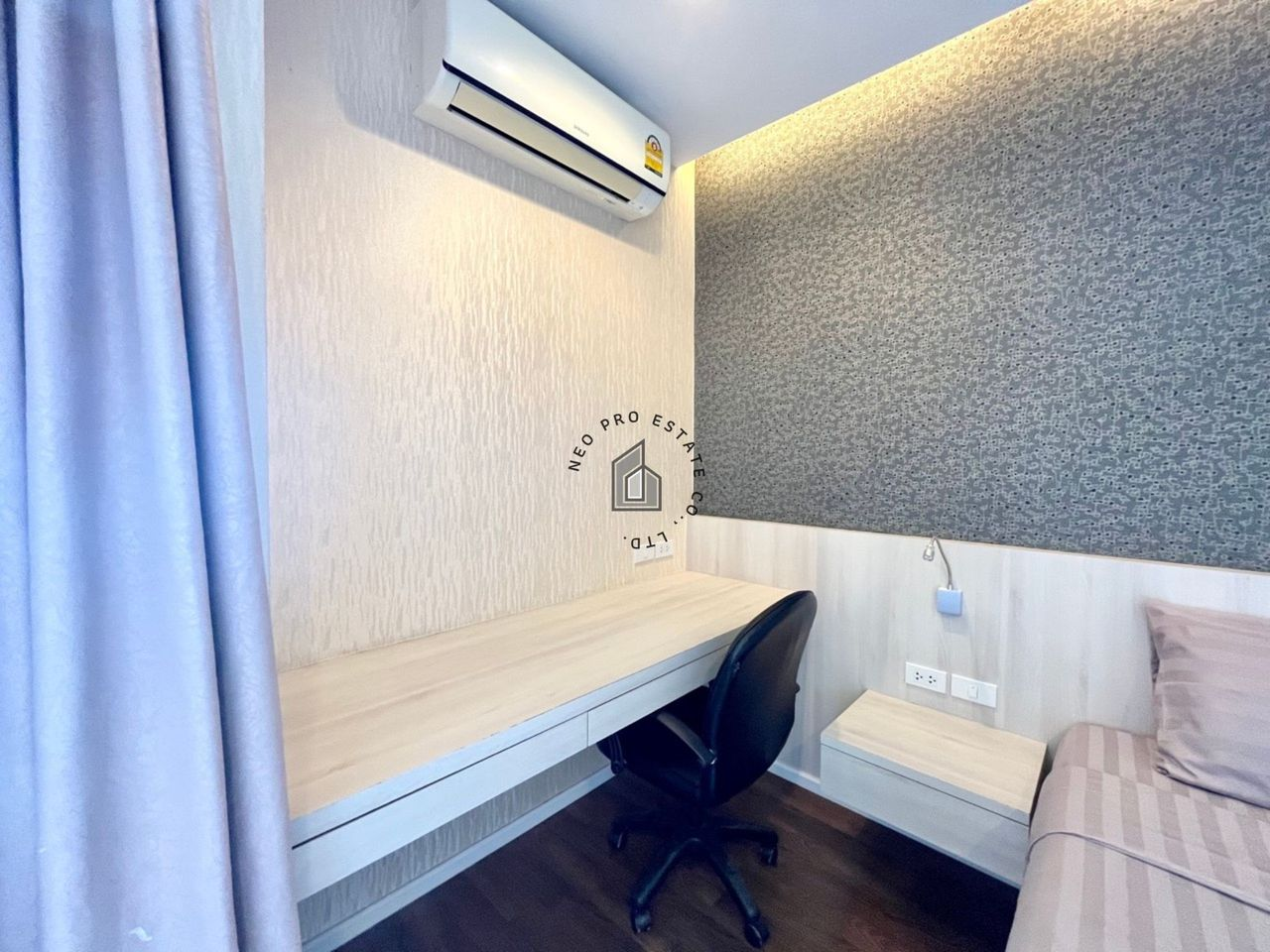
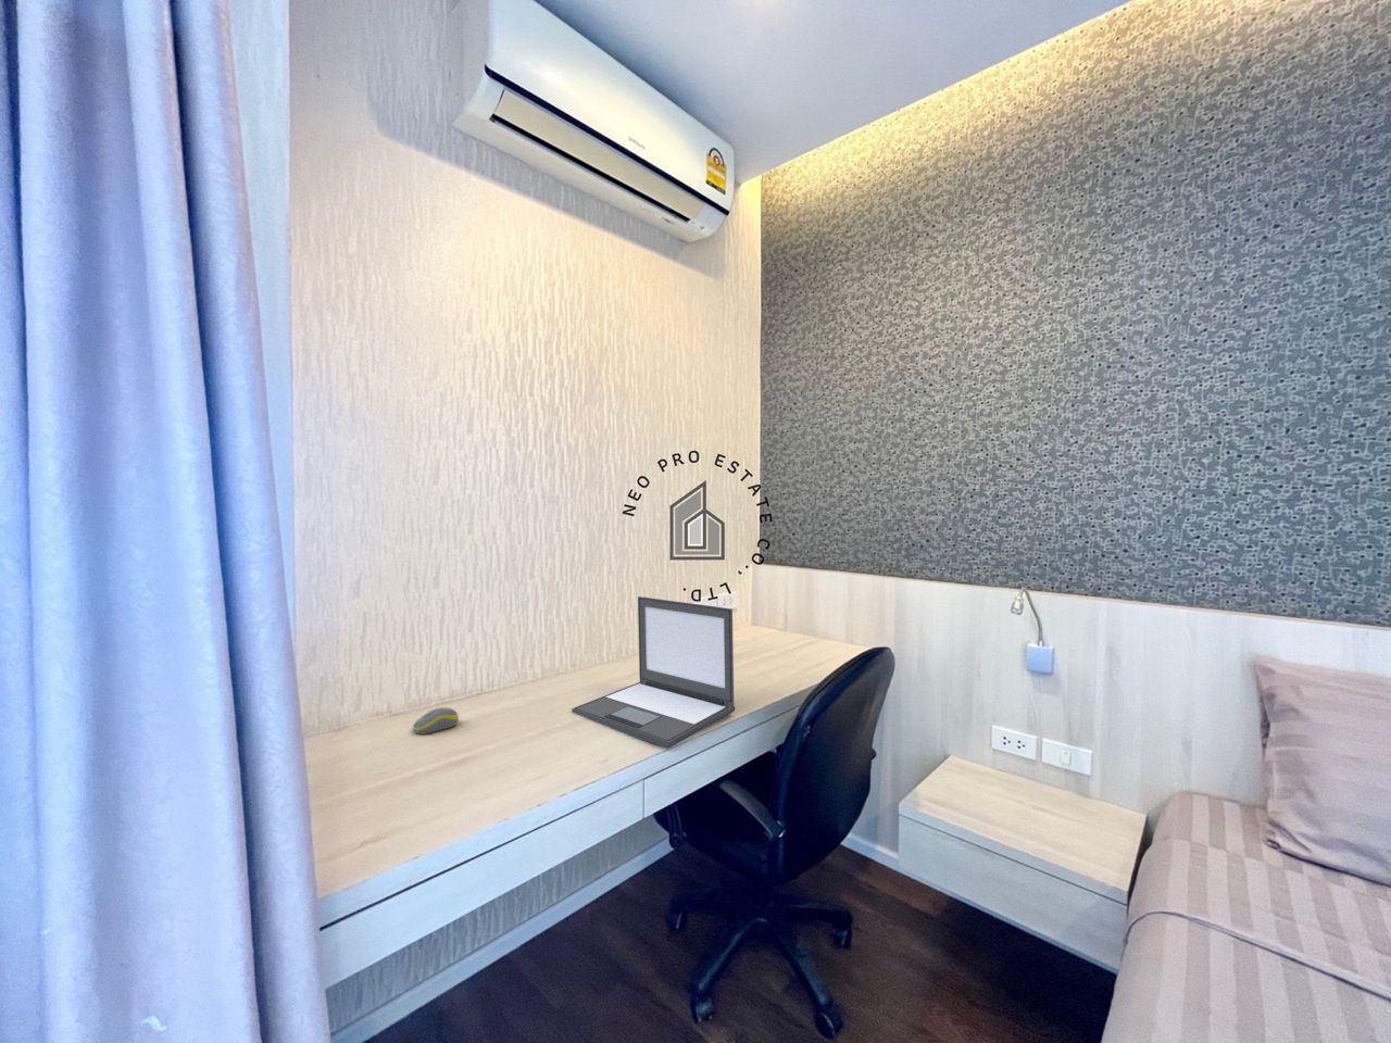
+ laptop (652, 662)
+ computer mouse (436, 718)
